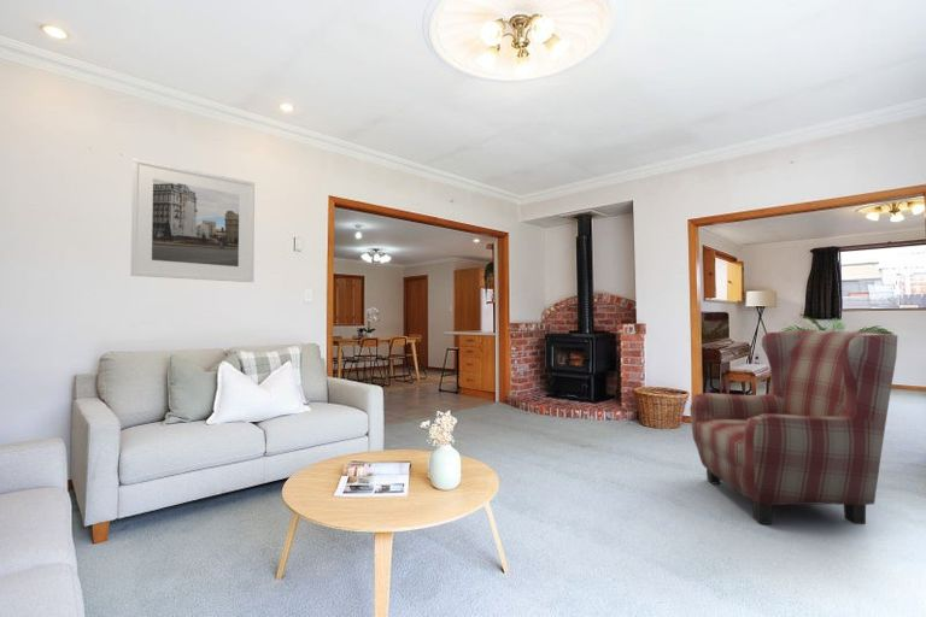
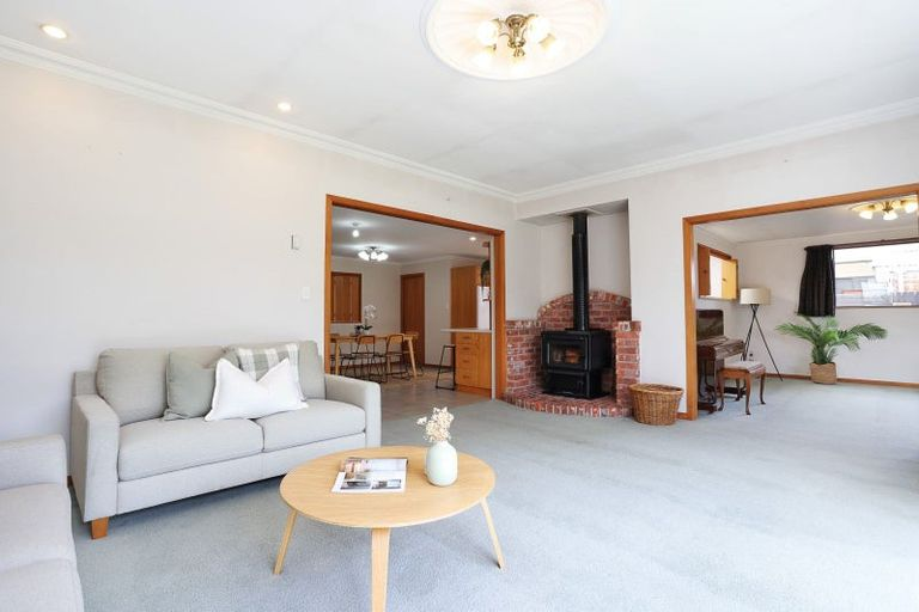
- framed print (198, 224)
- armchair (781, 415)
